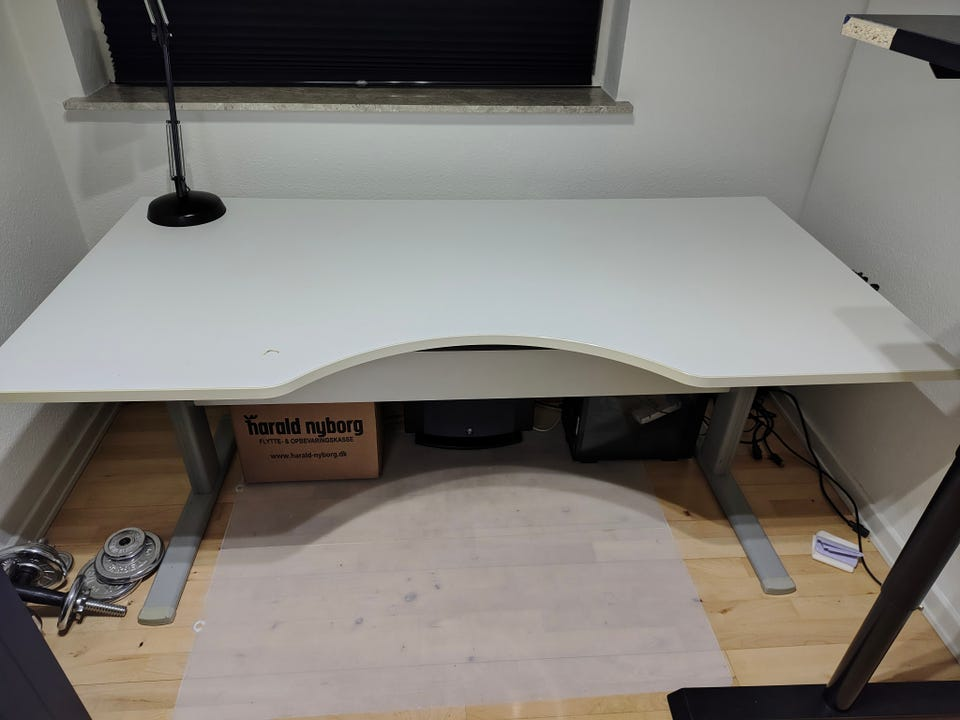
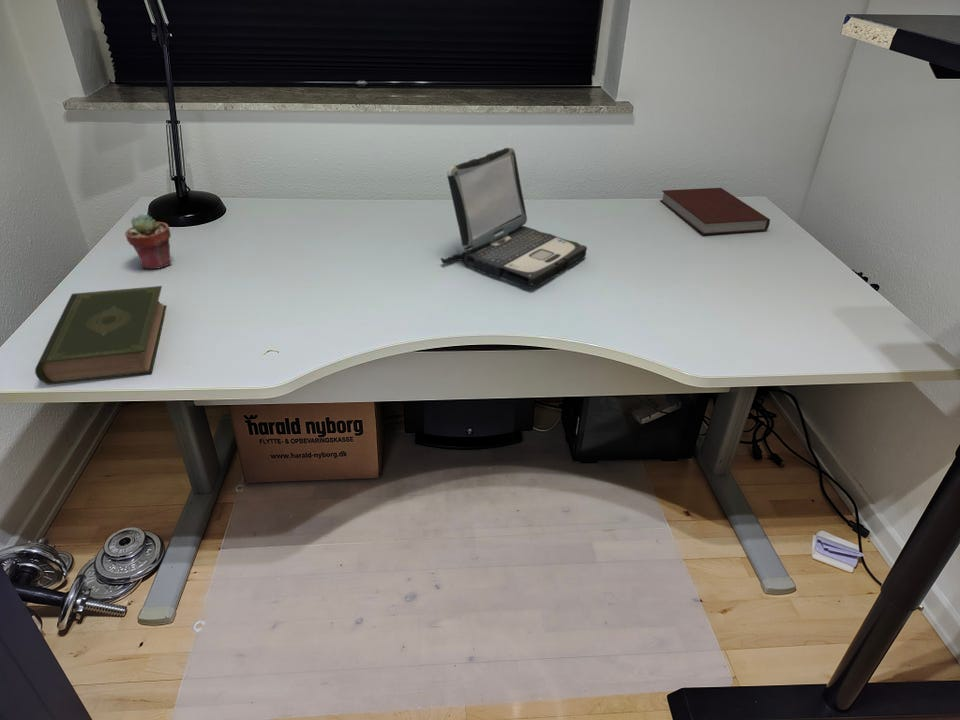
+ potted succulent (149, 239)
+ notebook (712, 209)
+ book (106, 331)
+ laptop (516, 214)
